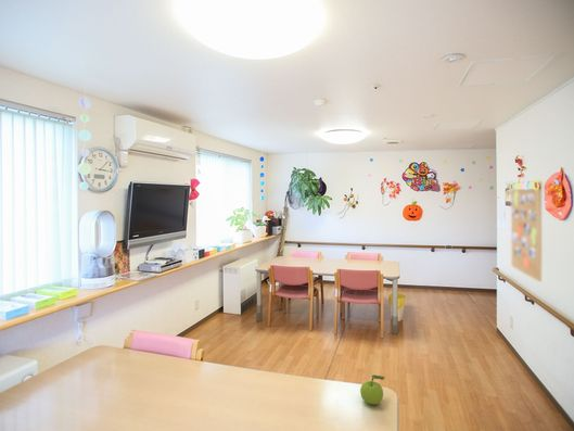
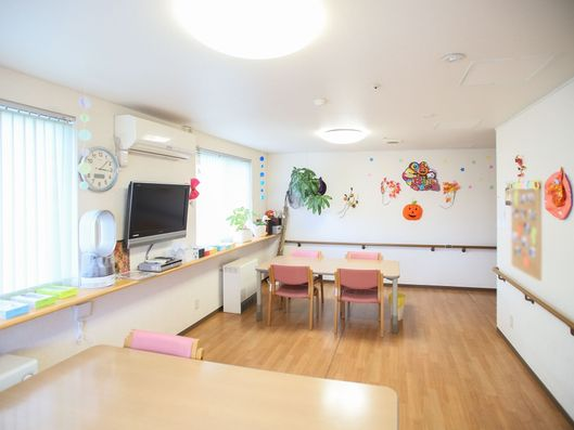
- fruit (374, 389)
